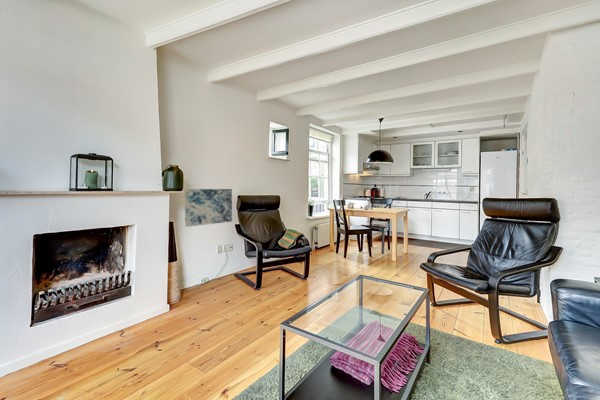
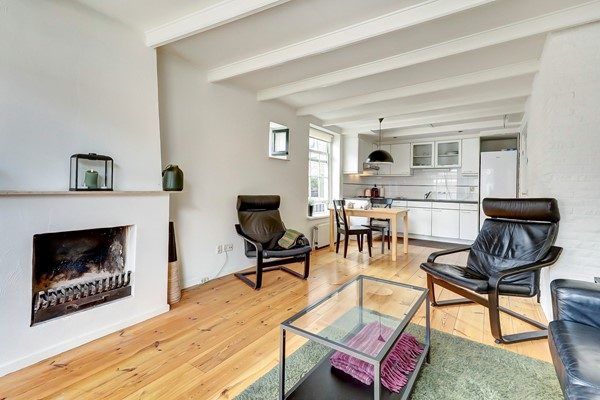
- wall art (210, 206)
